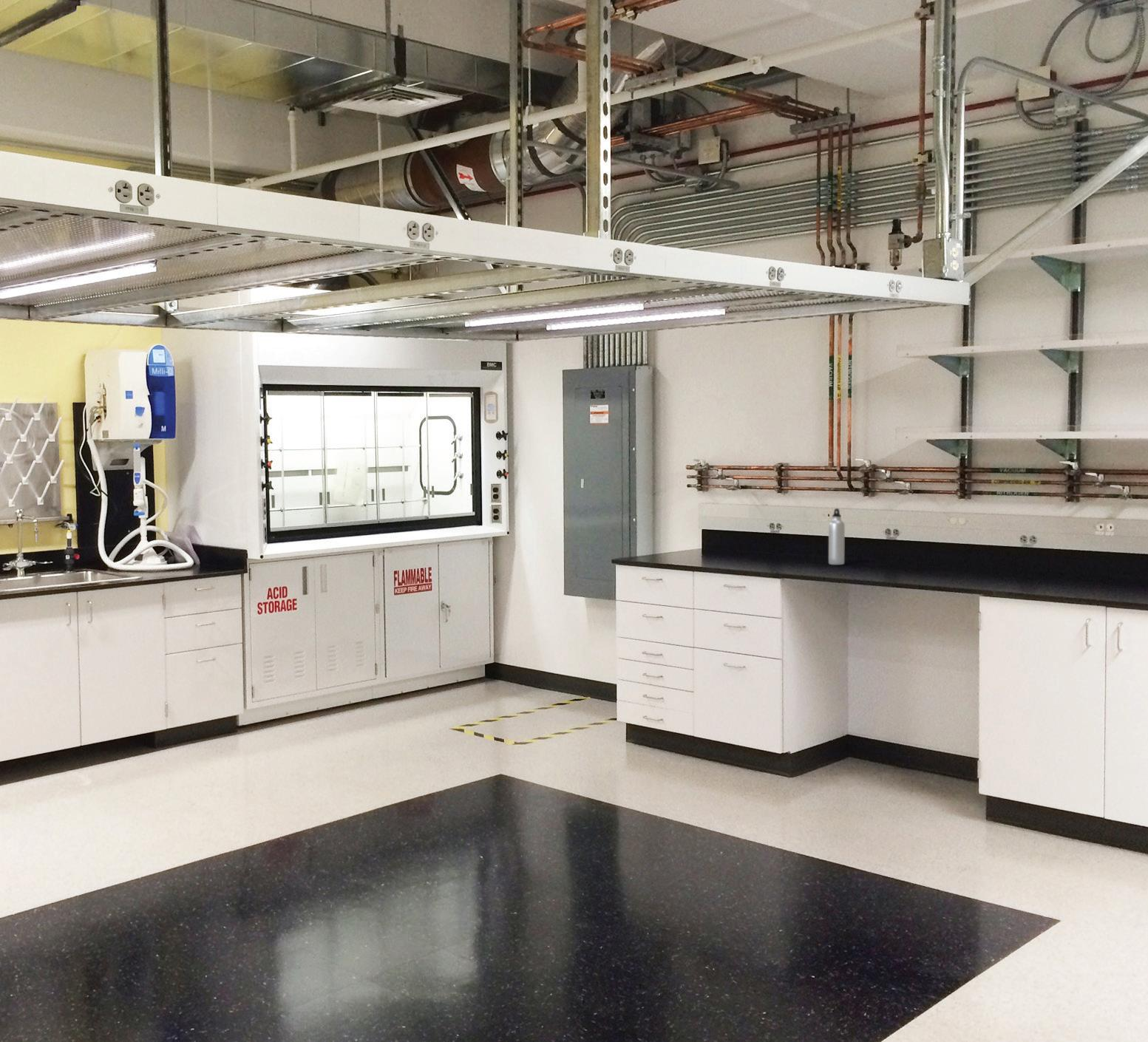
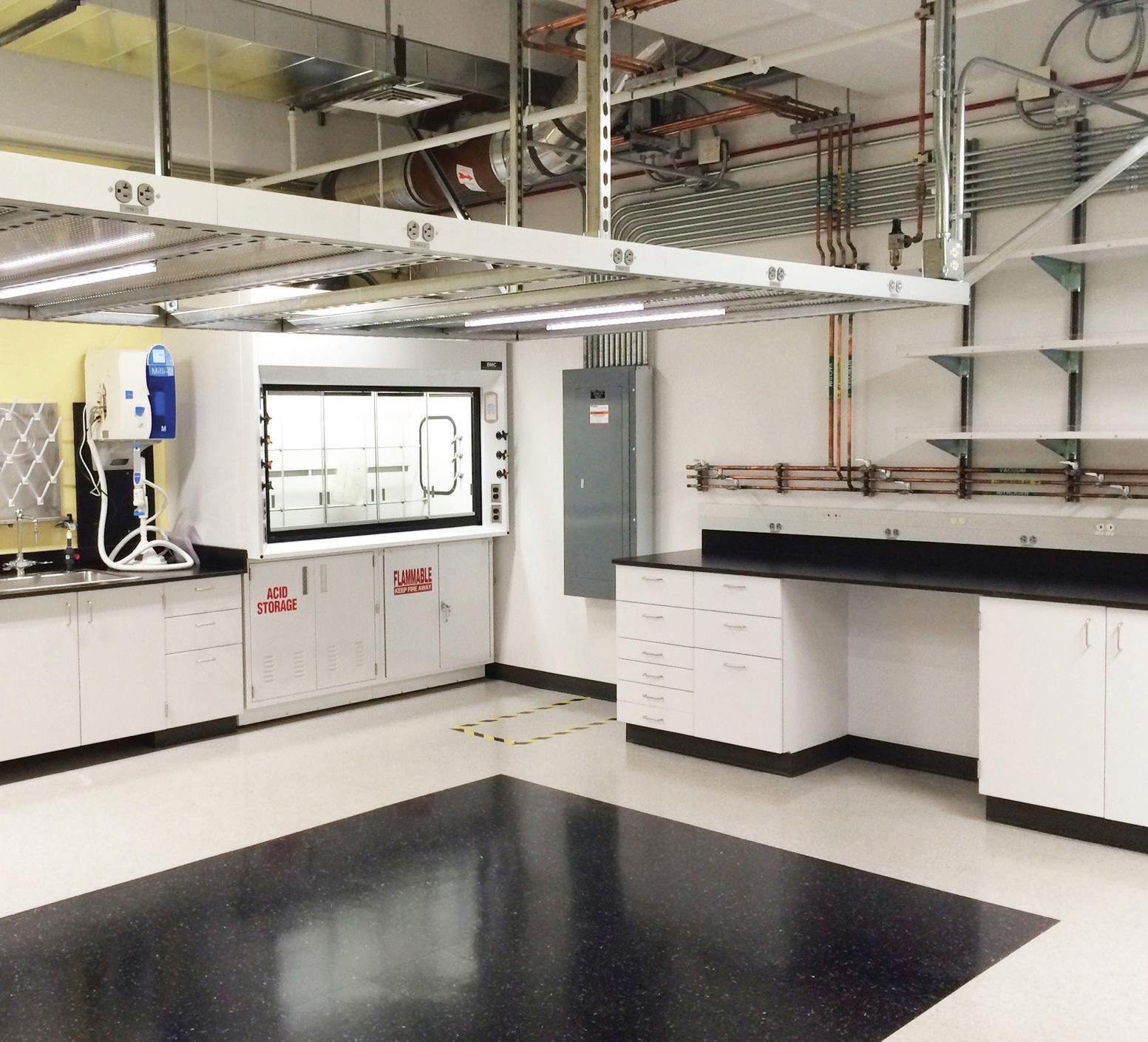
- water bottle (836, 536)
